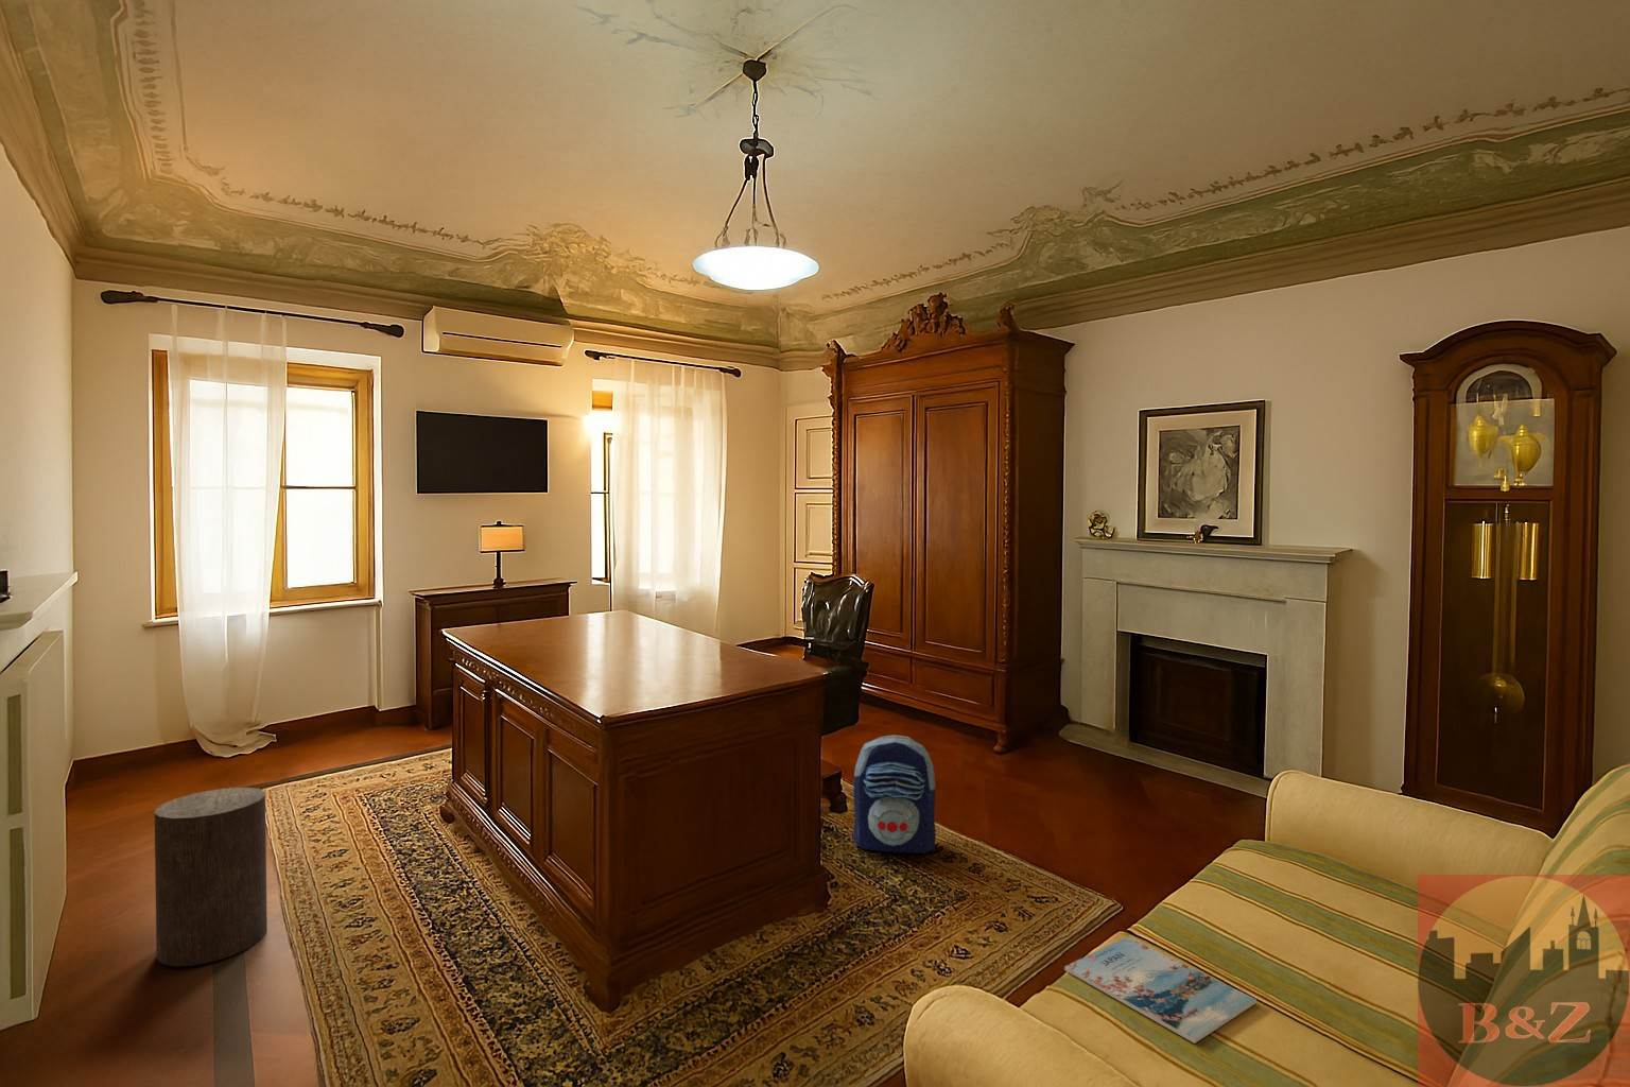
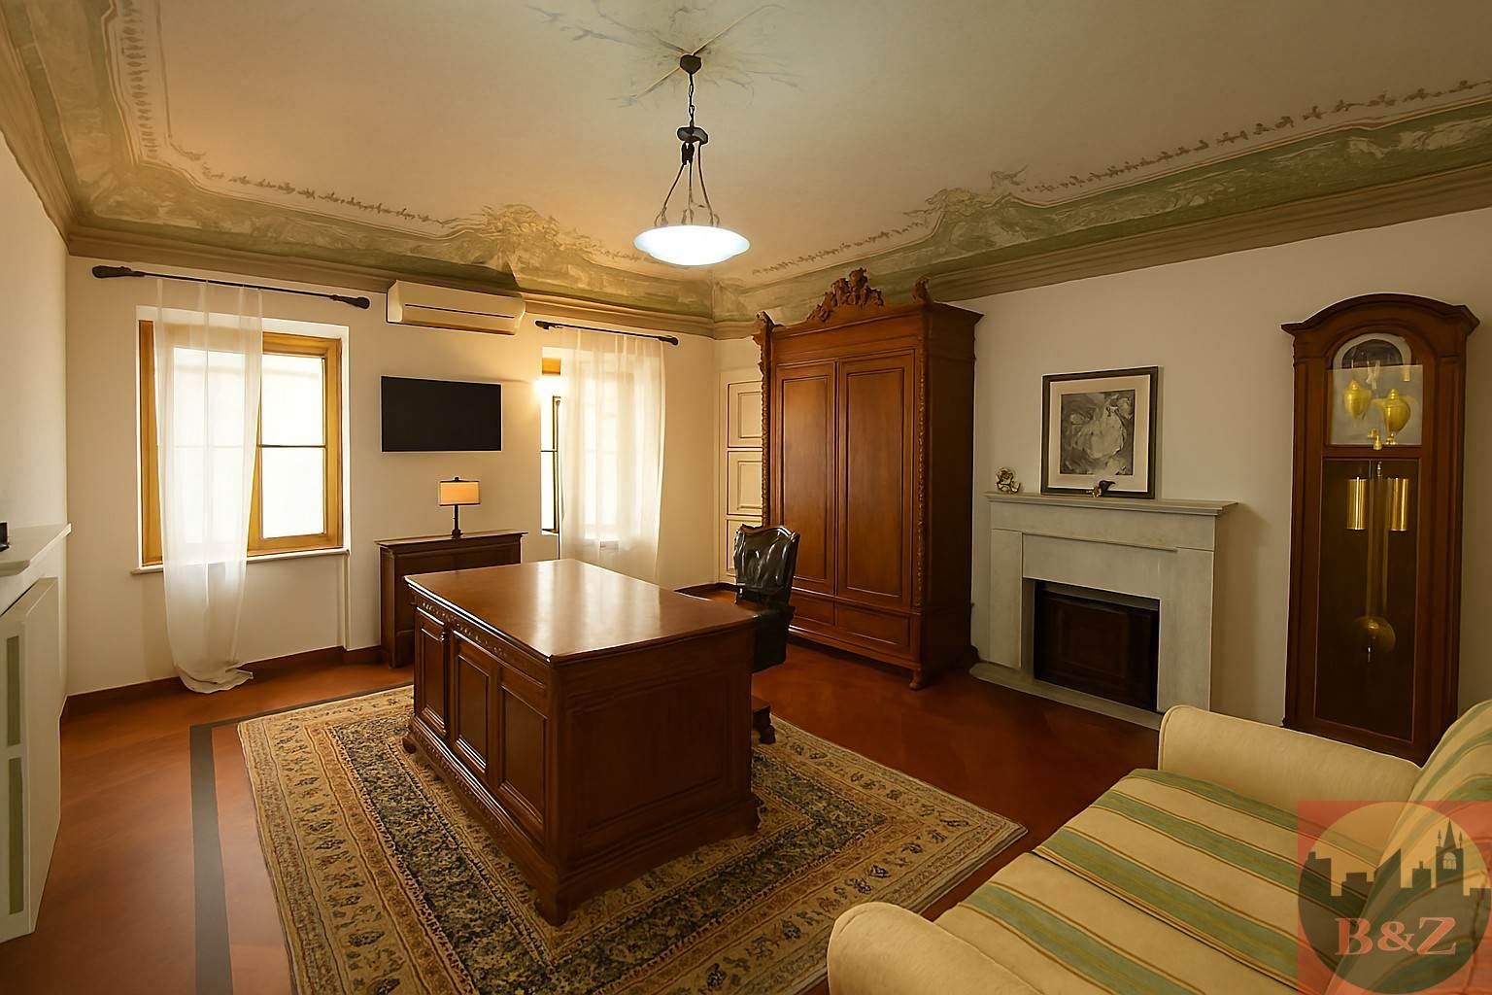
- magazine (1157, 984)
- backpack (895, 790)
- stool (212, 871)
